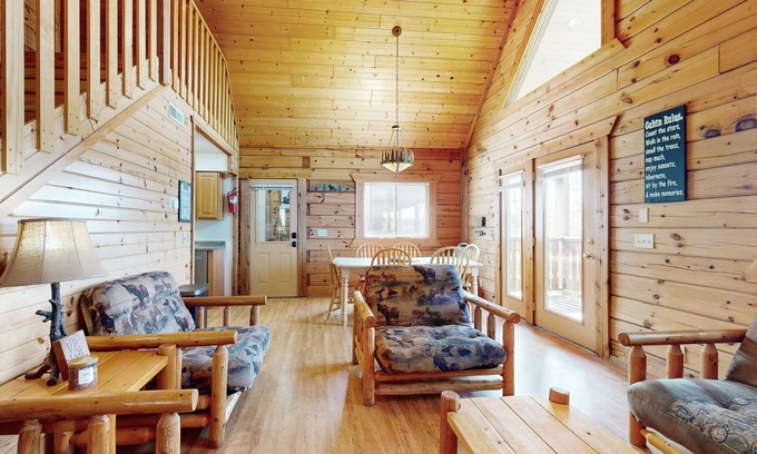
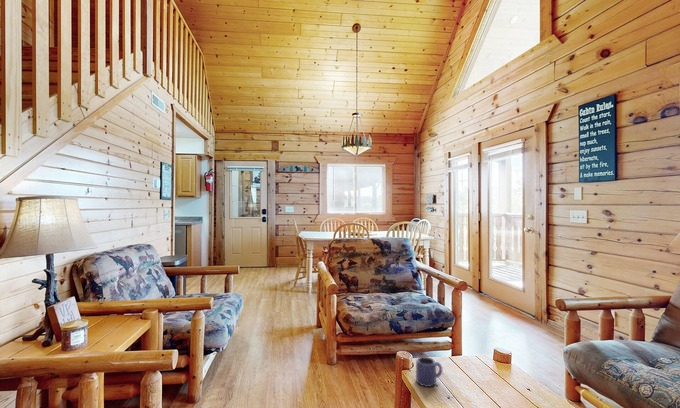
+ mug (429, 371)
